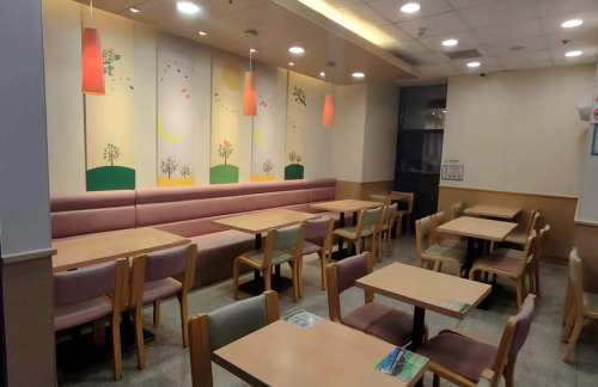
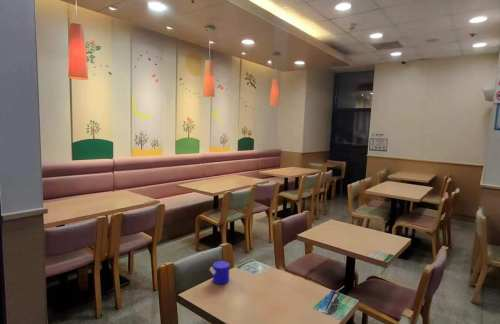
+ cup (219, 272)
